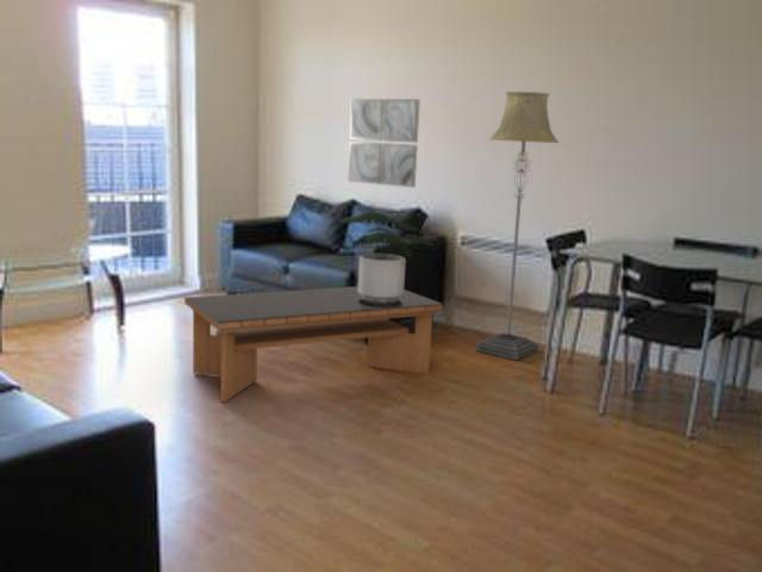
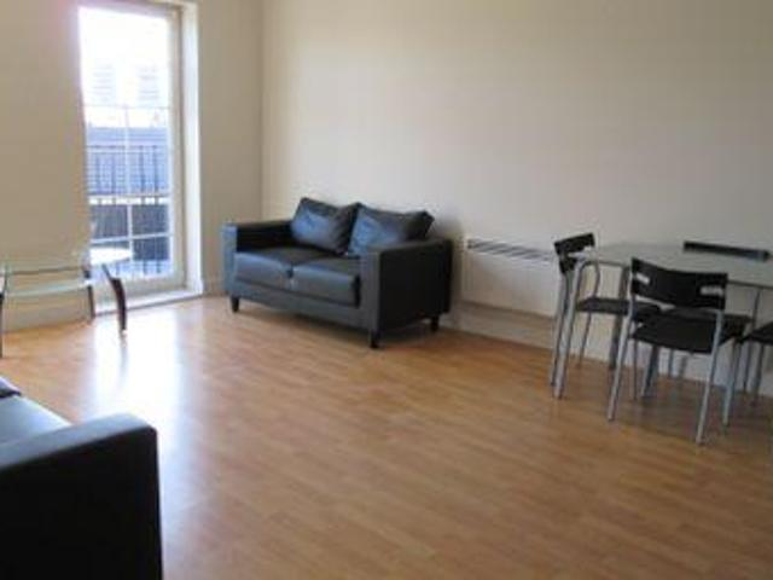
- coffee table (314, 337)
- floor lamp (517, 225)
- potted plant (383, 254)
- wall art (382, 143)
